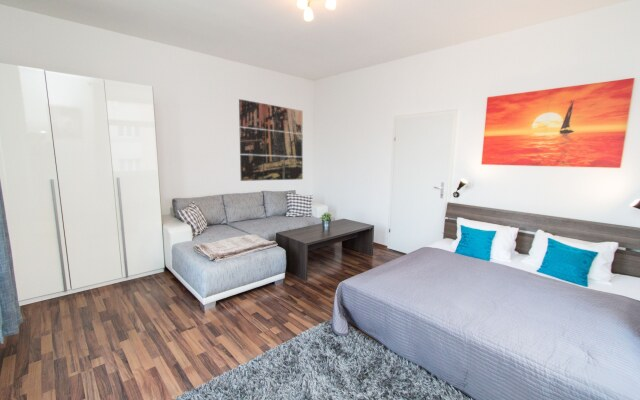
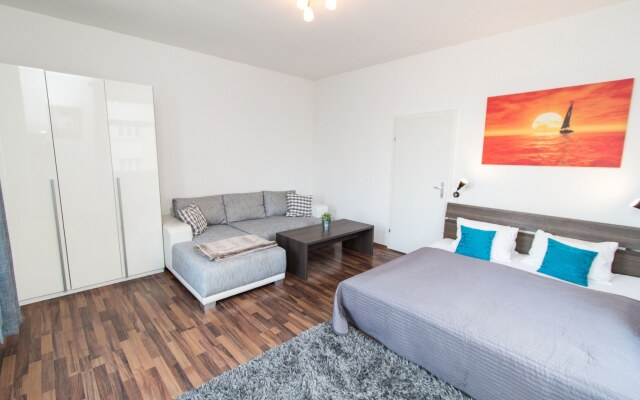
- wall art (273, 143)
